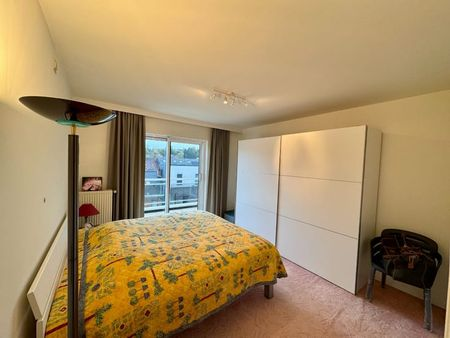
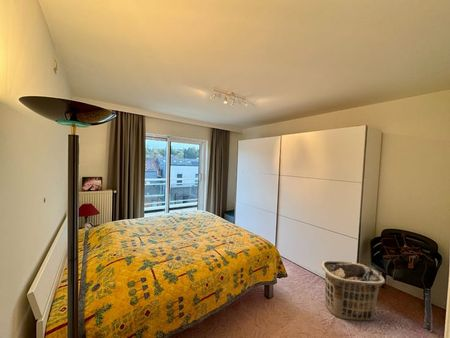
+ clothes hamper (350, 286)
